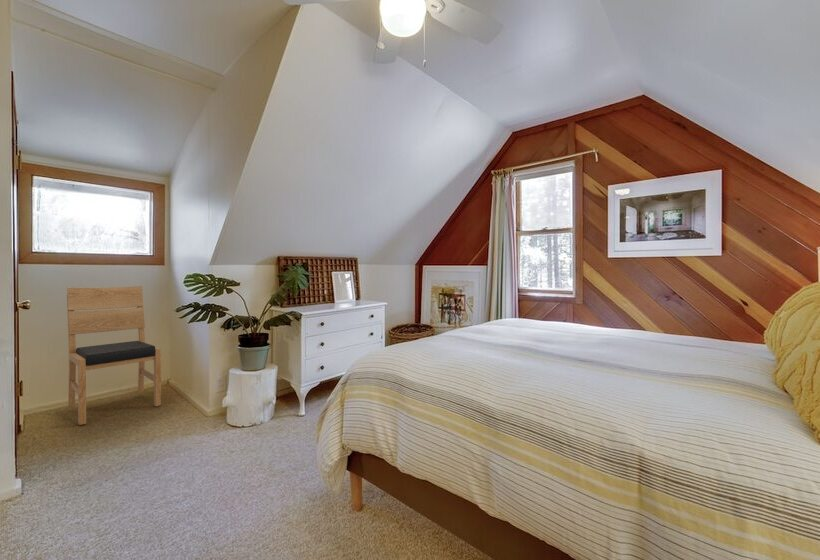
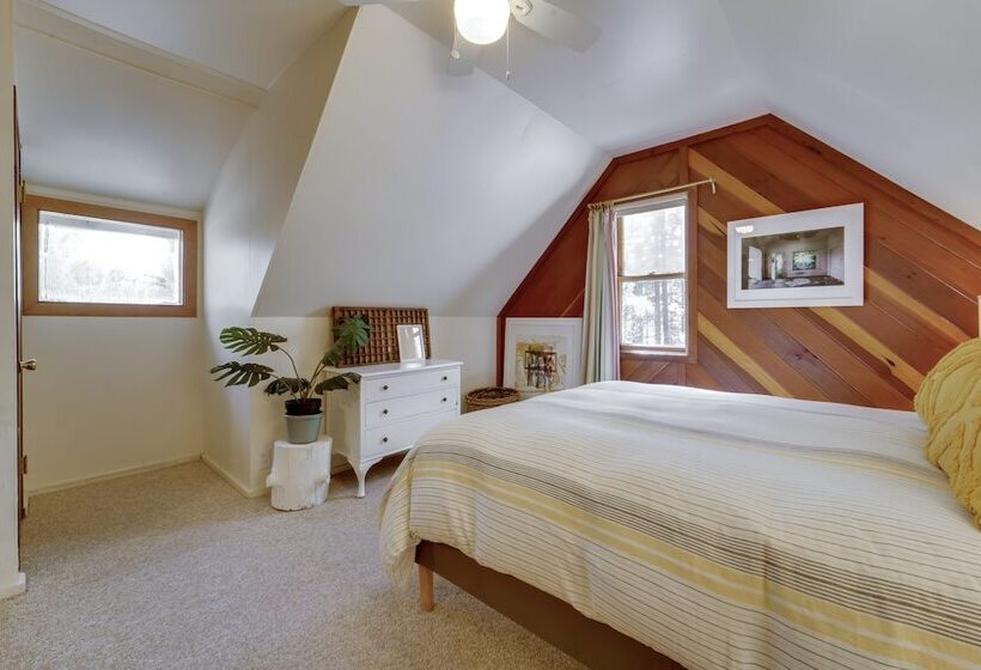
- chair (114, 346)
